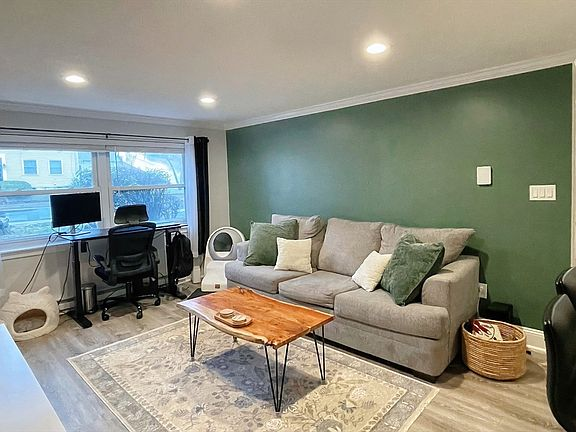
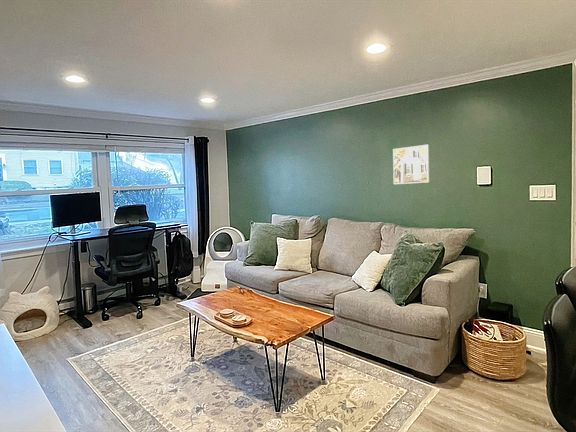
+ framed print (410, 165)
